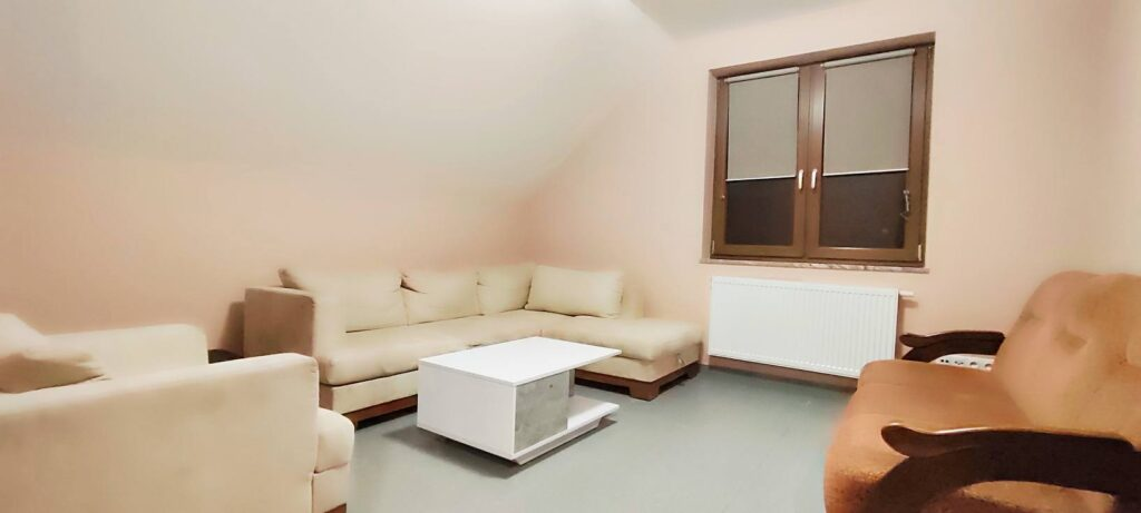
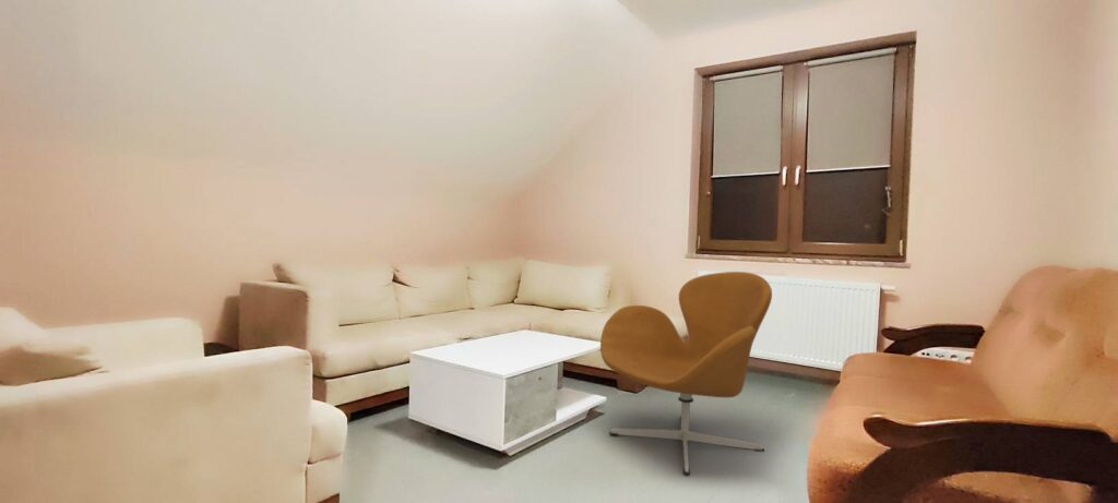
+ armchair (690, 356)
